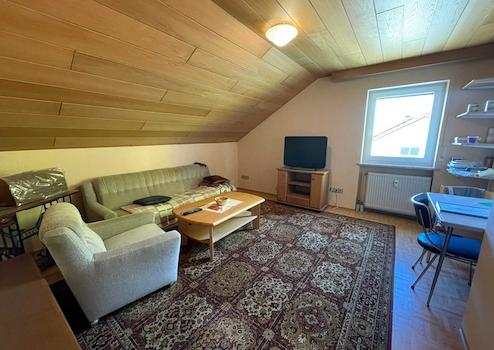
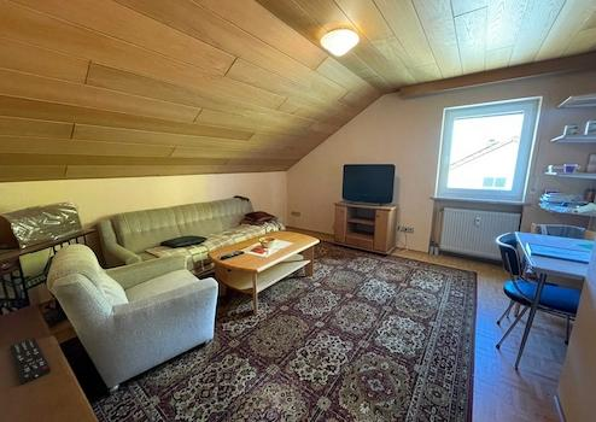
+ remote control (29, 357)
